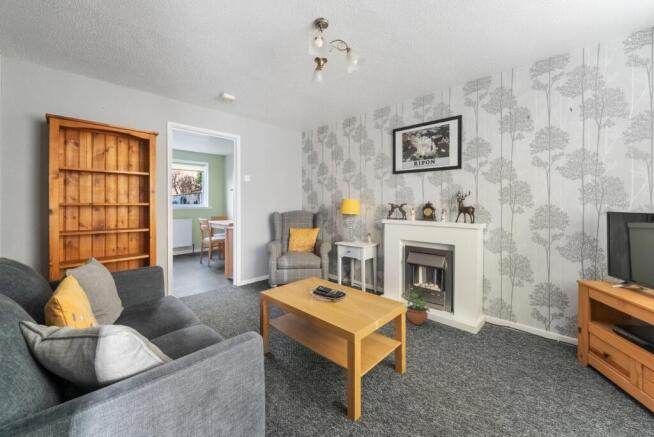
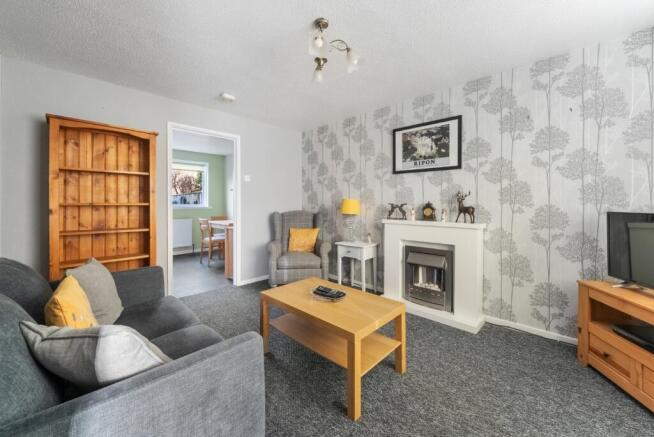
- potted plant (417, 303)
